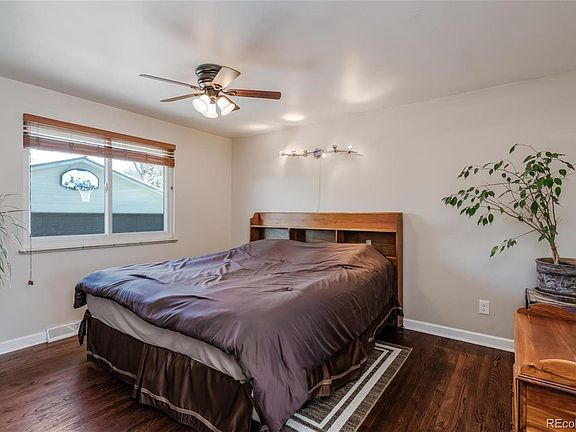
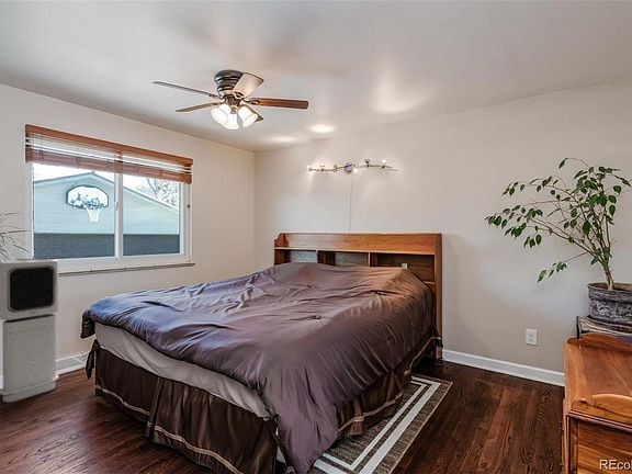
+ air purifier (25, 325)
